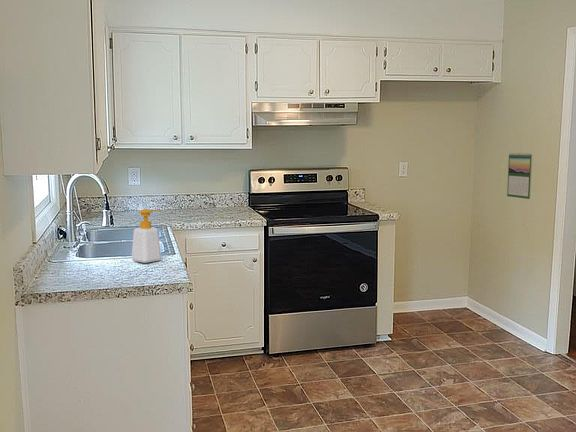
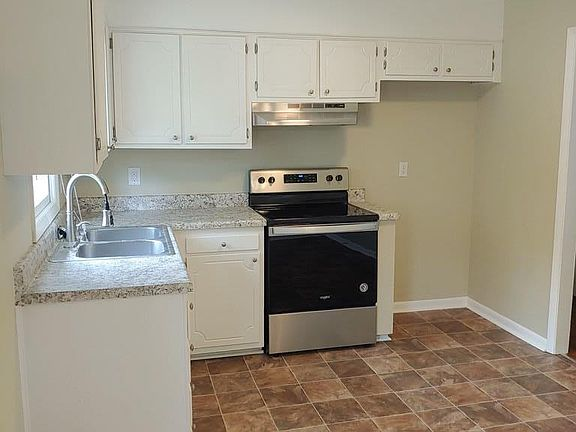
- calendar (519, 175)
- soap bottle (150, 234)
